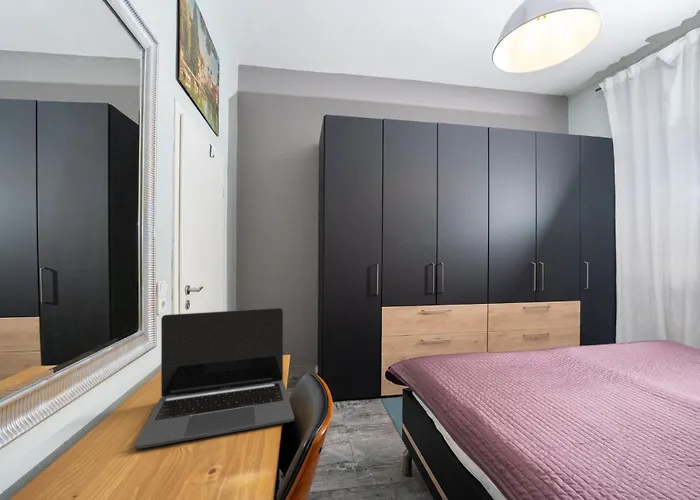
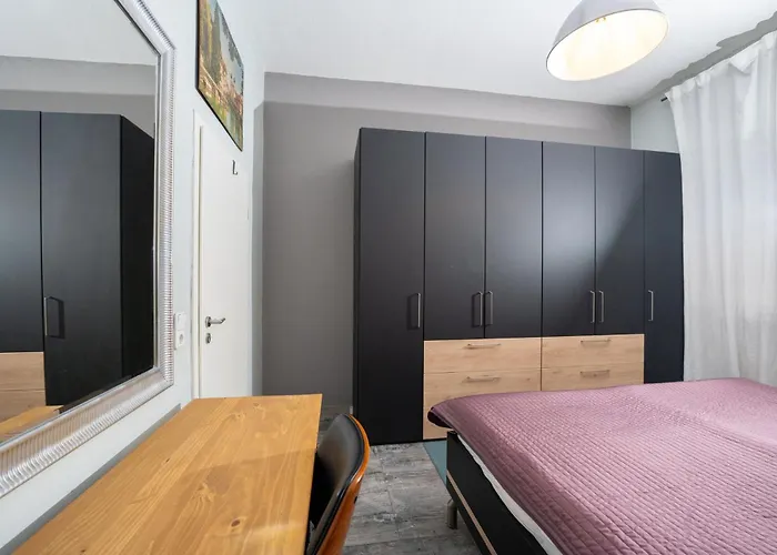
- laptop (223, 365)
